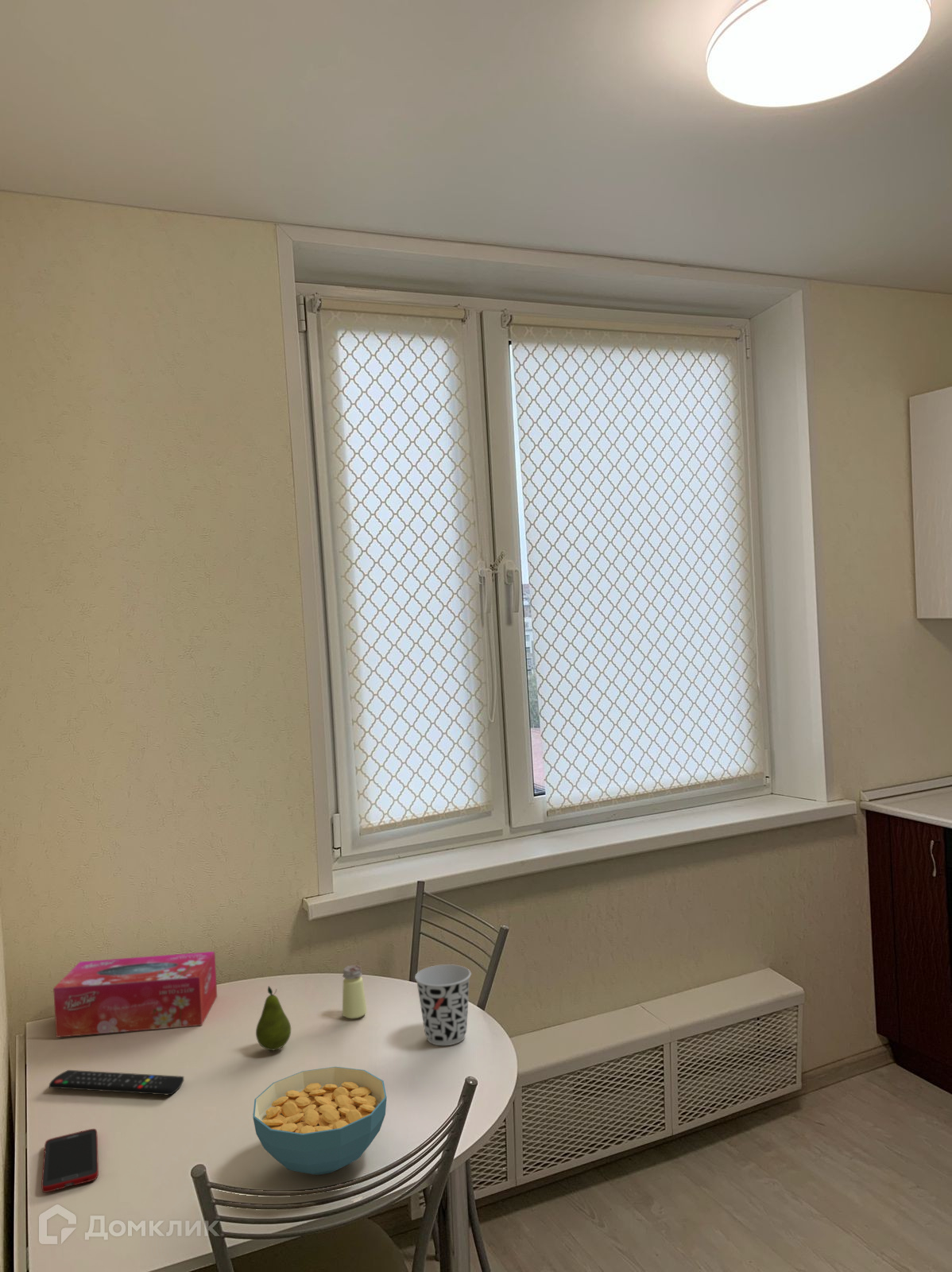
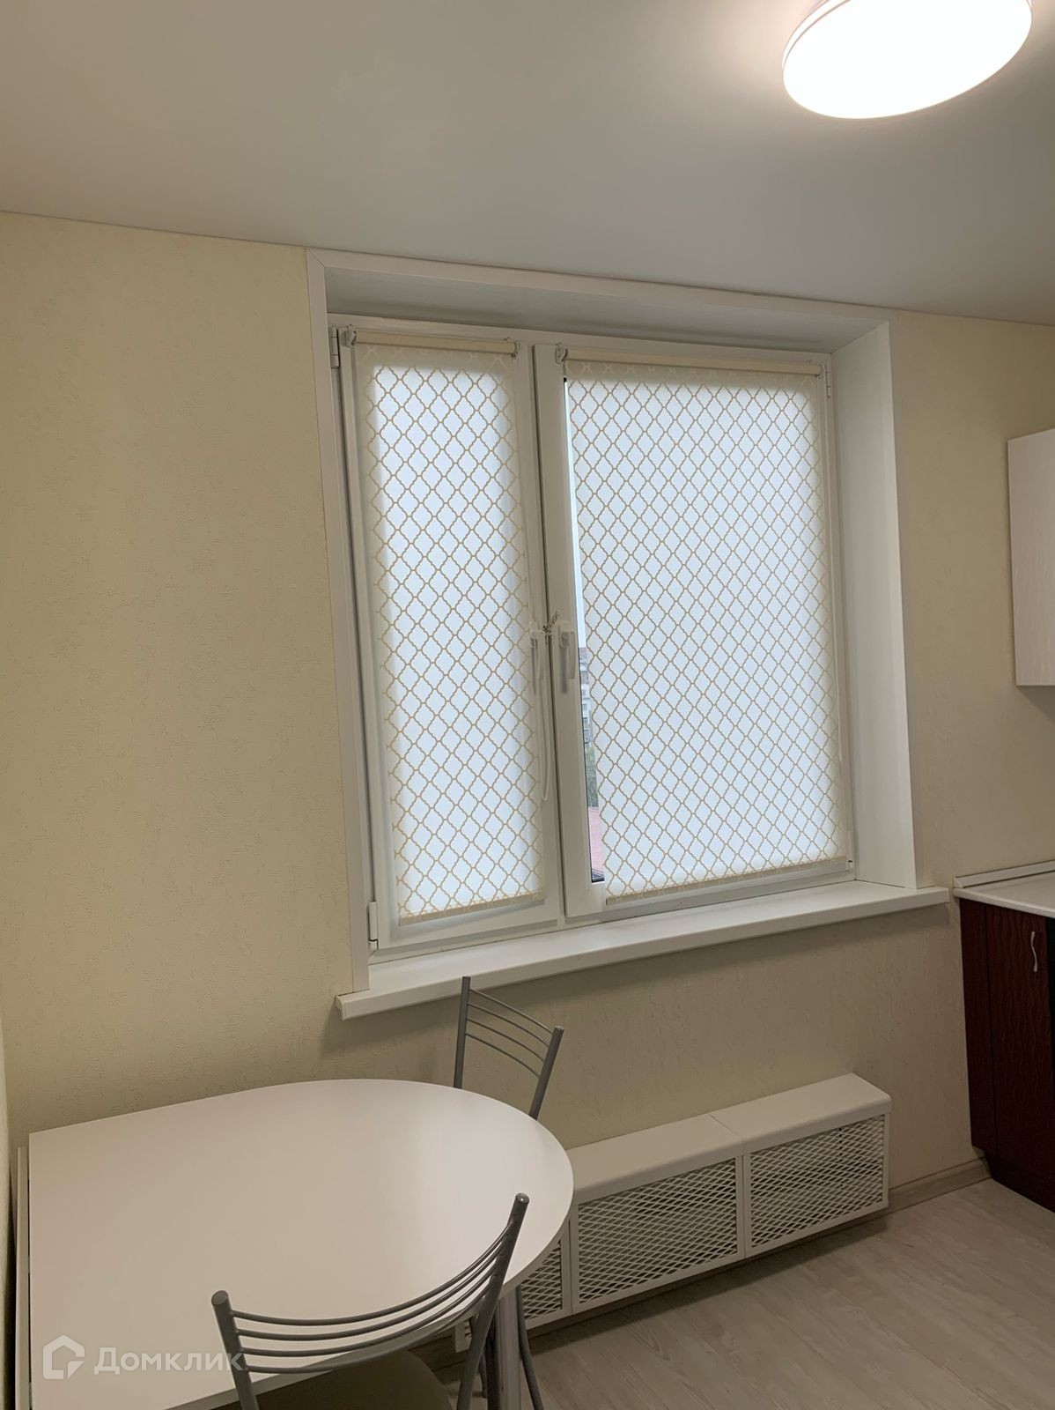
- saltshaker (353, 991)
- cell phone (71, 1159)
- cup (444, 1006)
- fruit (273, 1017)
- tissue box (138, 992)
- remote control (115, 1084)
- cereal bowl (322, 1130)
